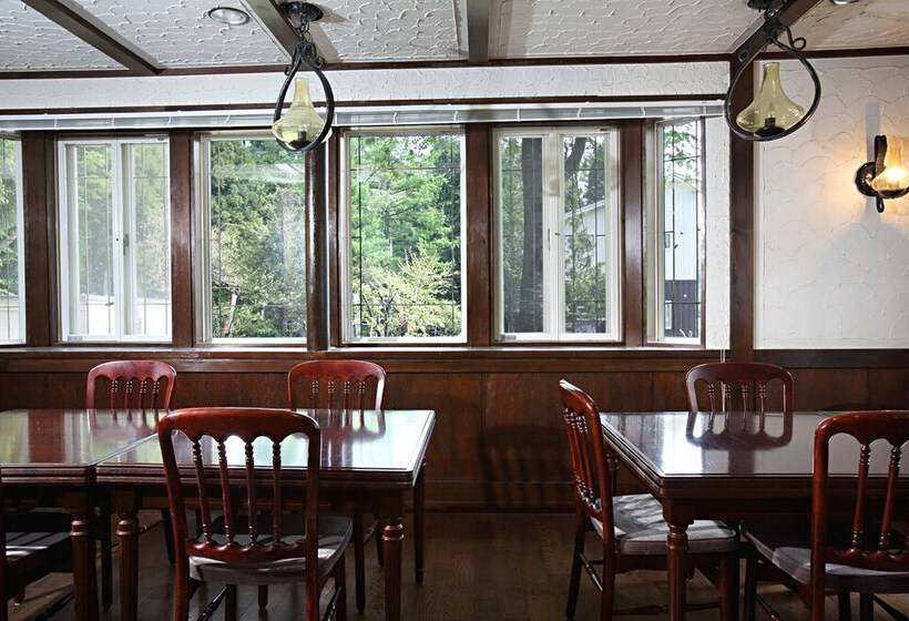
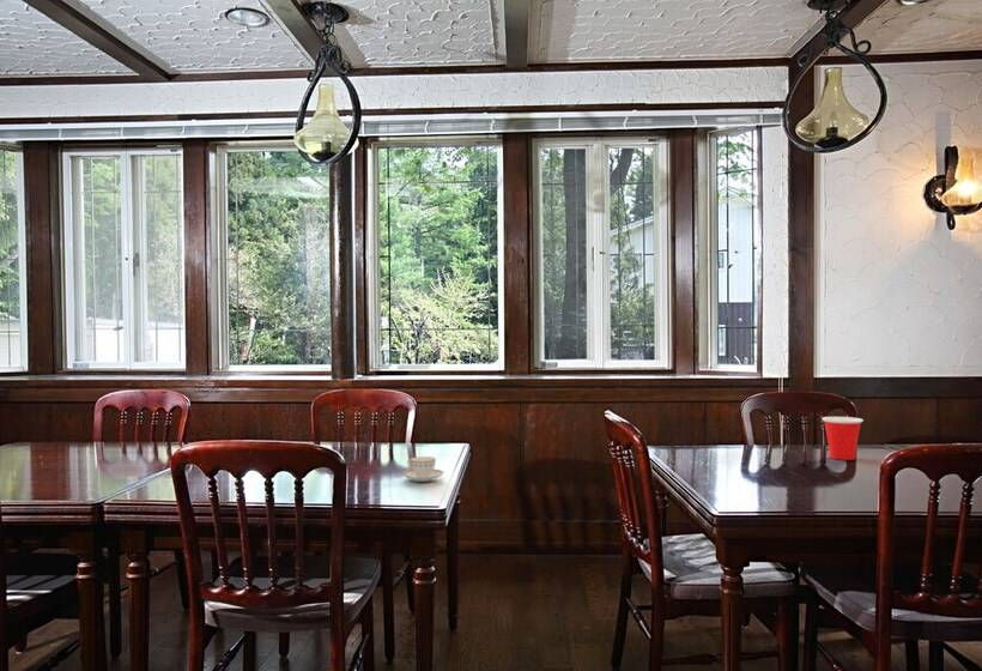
+ teacup (423, 469)
+ cup (842, 437)
